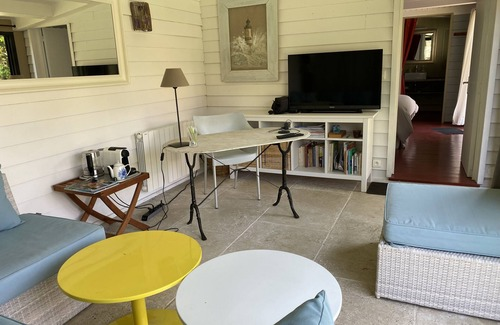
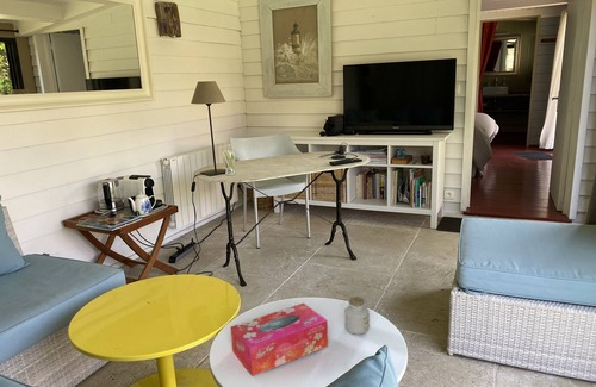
+ tissue box (279, 336)
+ jar (356, 313)
